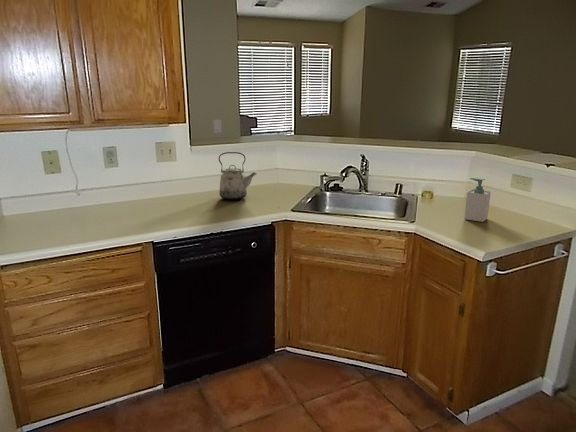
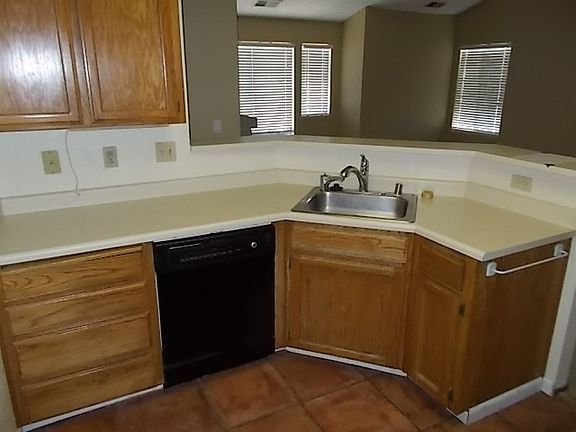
- kettle (237, 175)
- soap bottle (477, 198)
